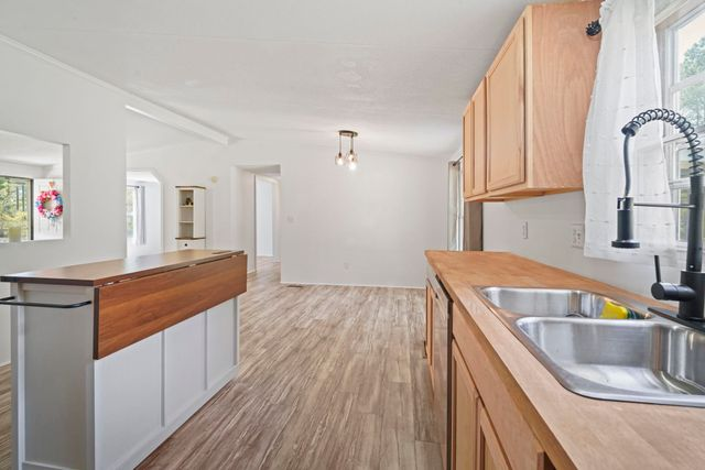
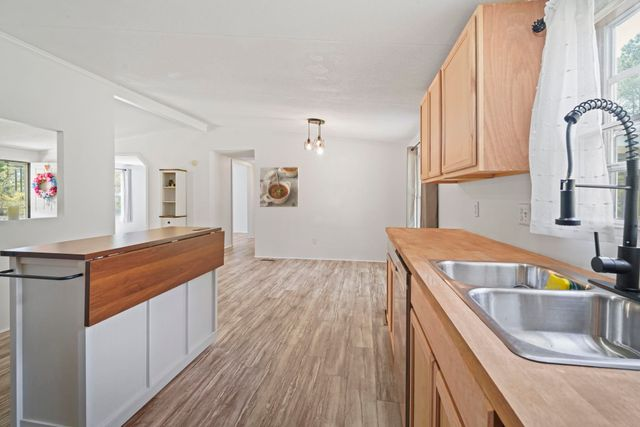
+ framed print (279, 187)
